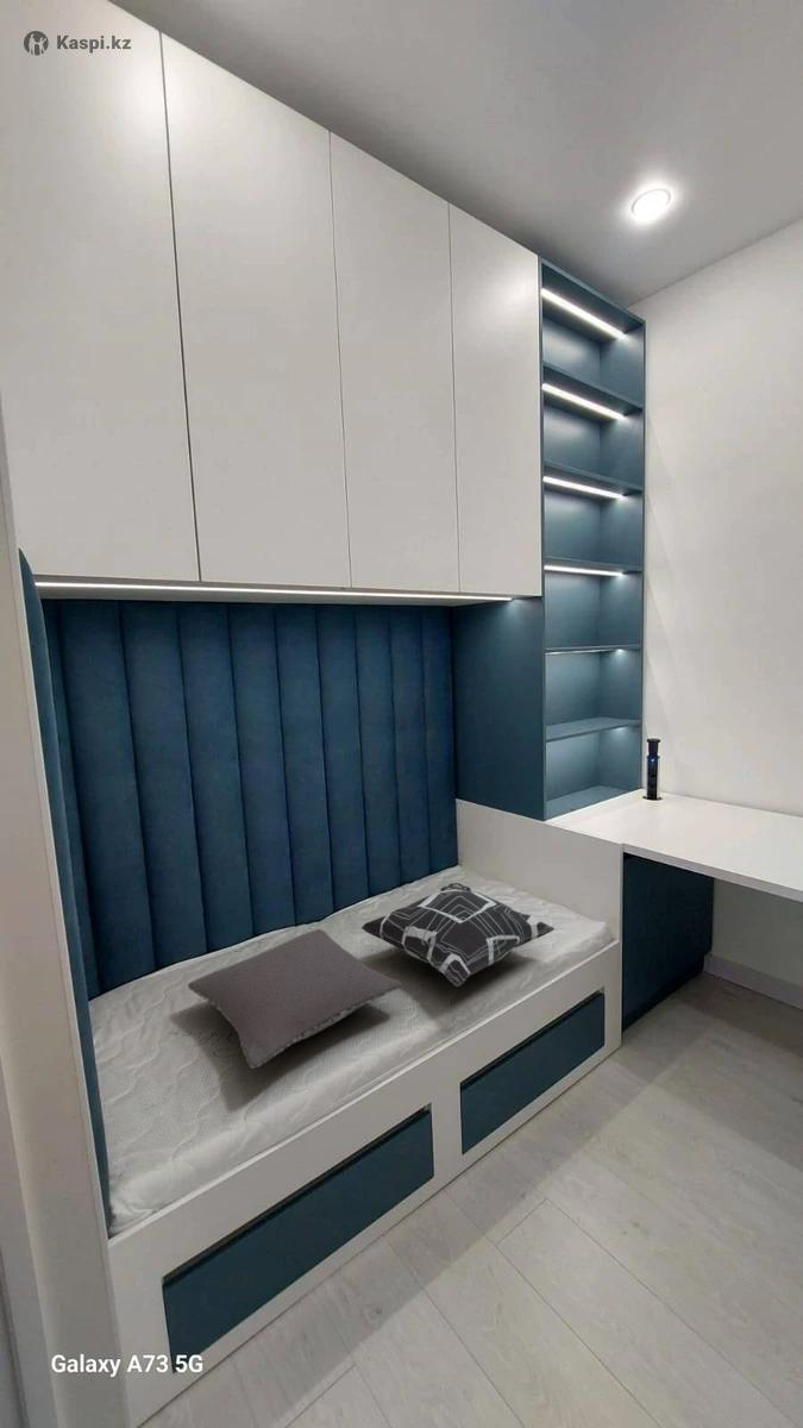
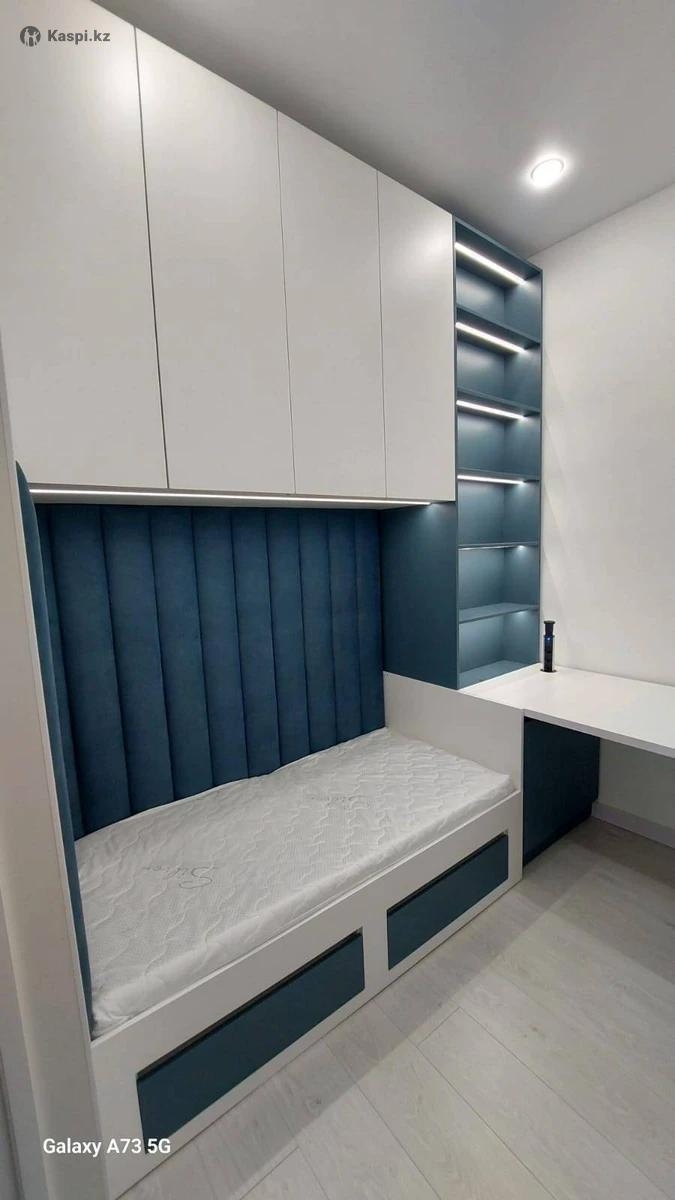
- pillow (293, 985)
- decorative pillow (456, 925)
